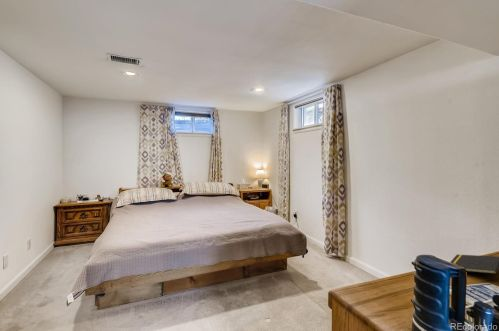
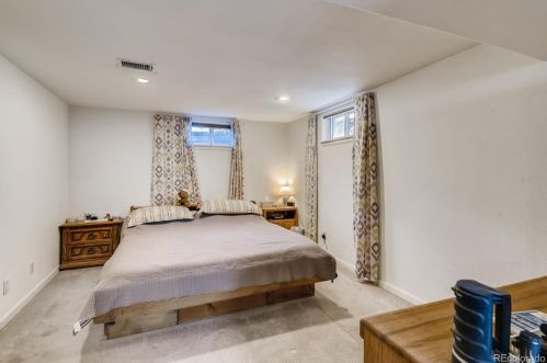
- notepad (474, 263)
